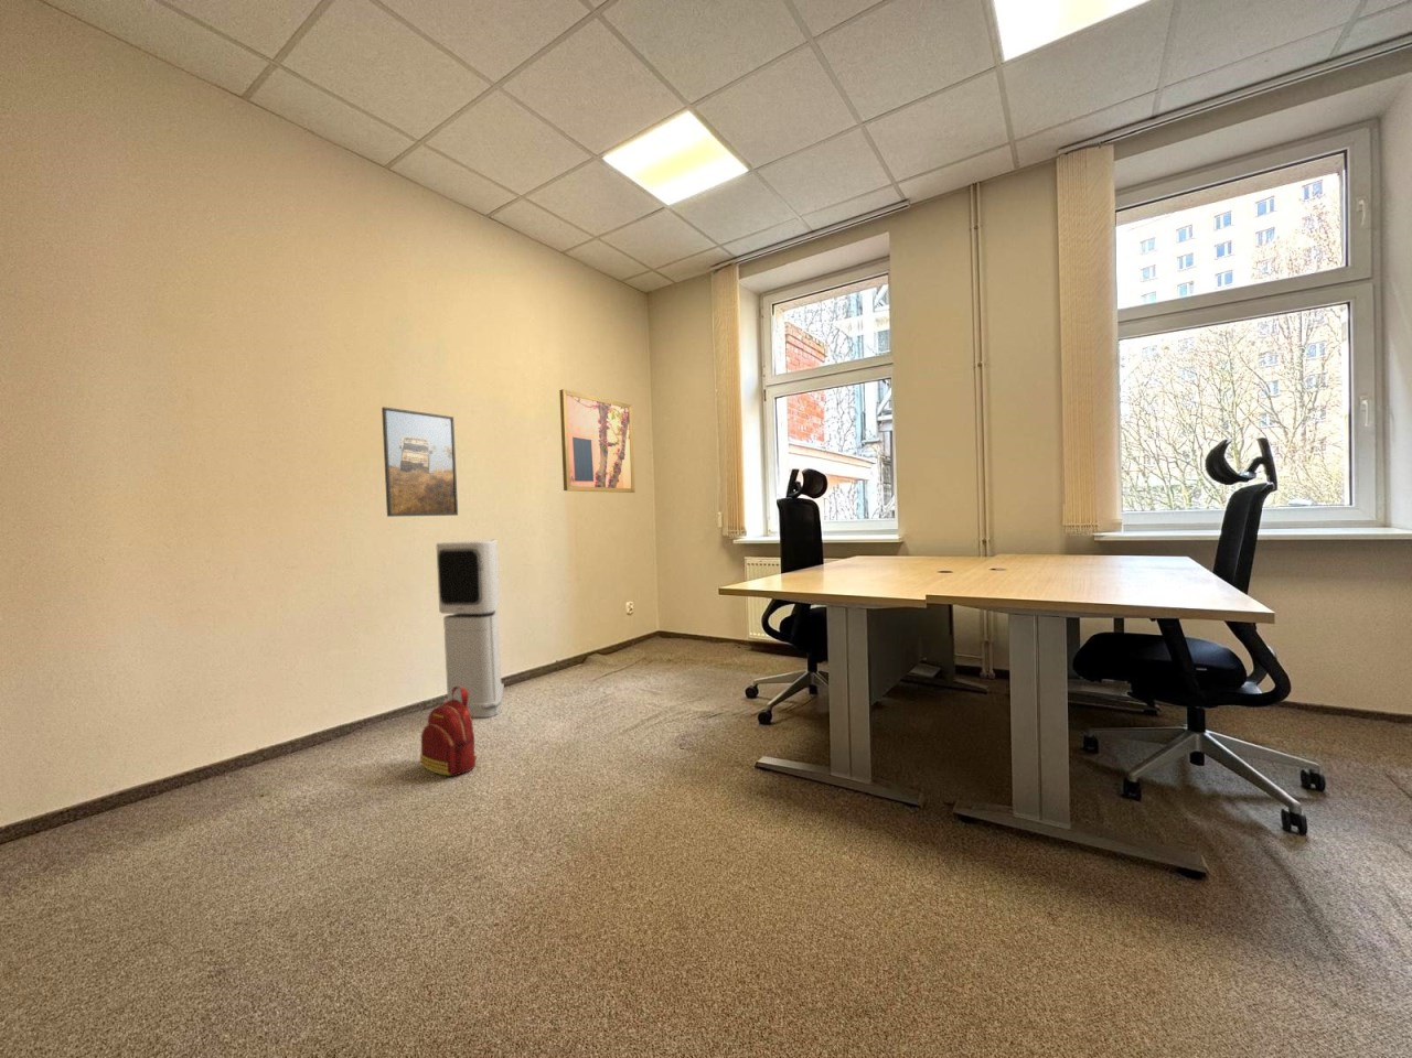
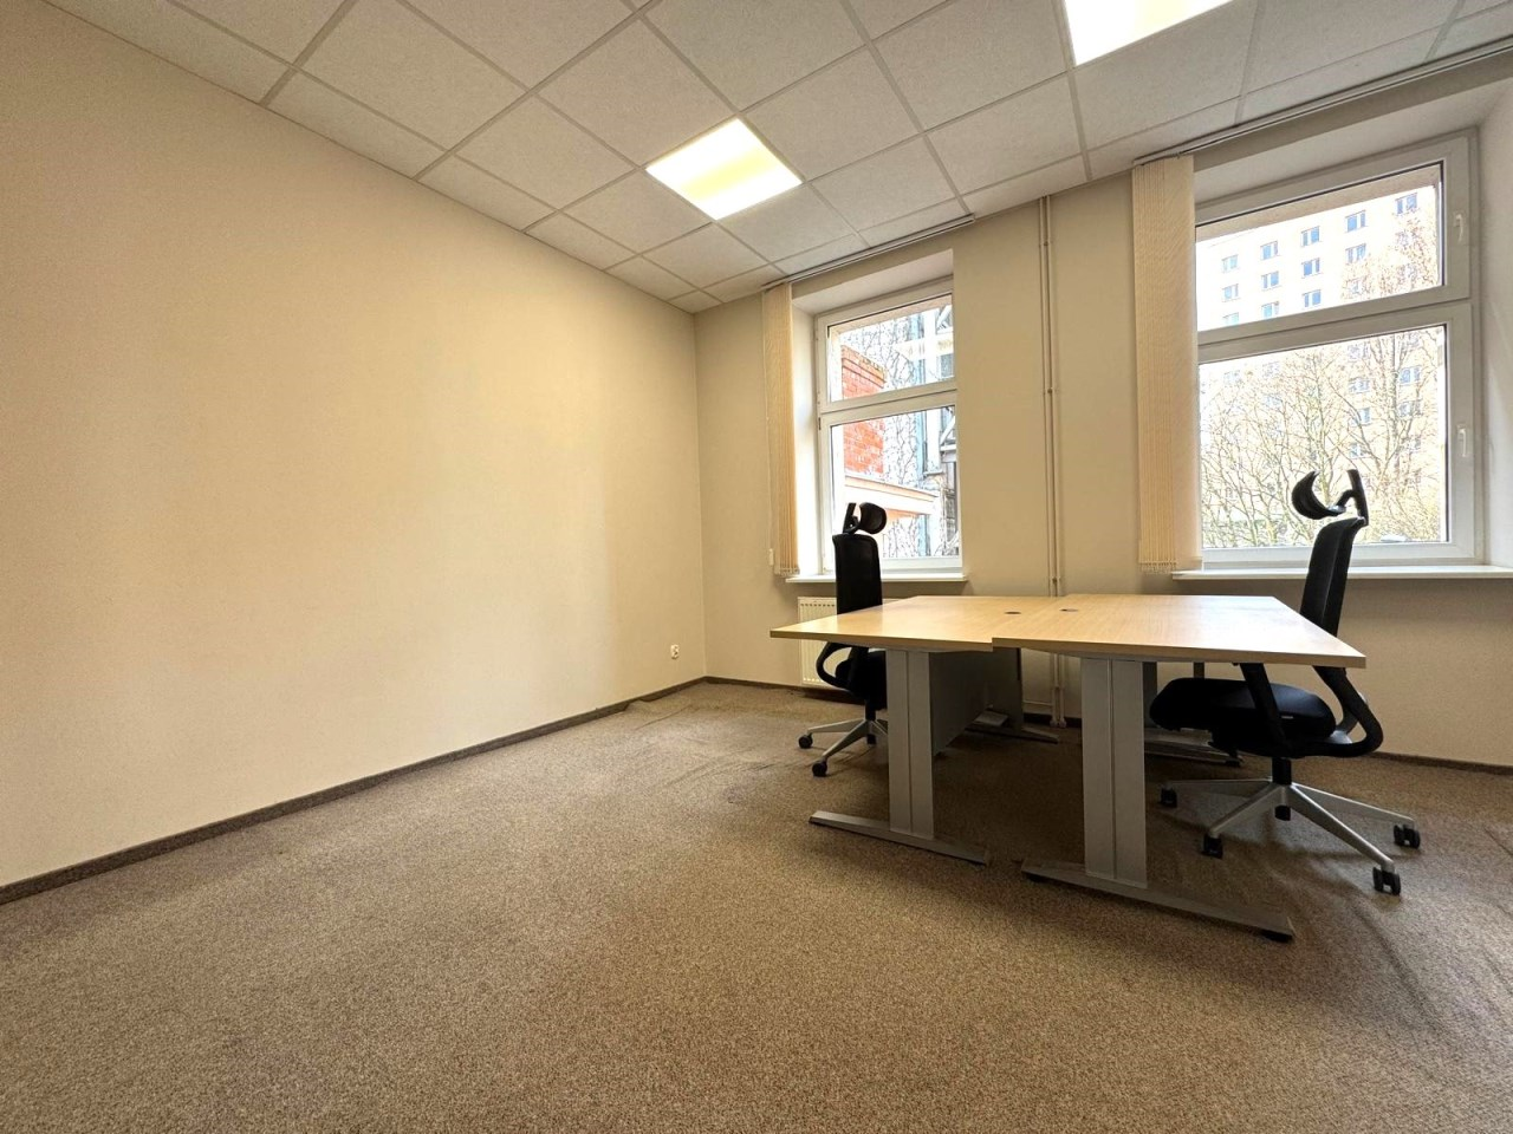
- wall art (599, 445)
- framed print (421, 463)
- air purifier (481, 623)
- backpack (447, 728)
